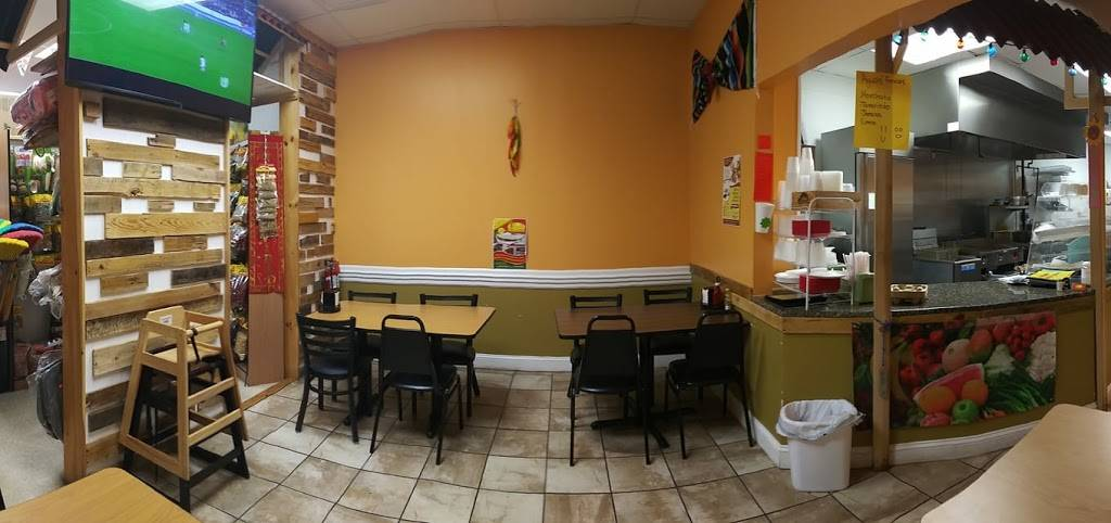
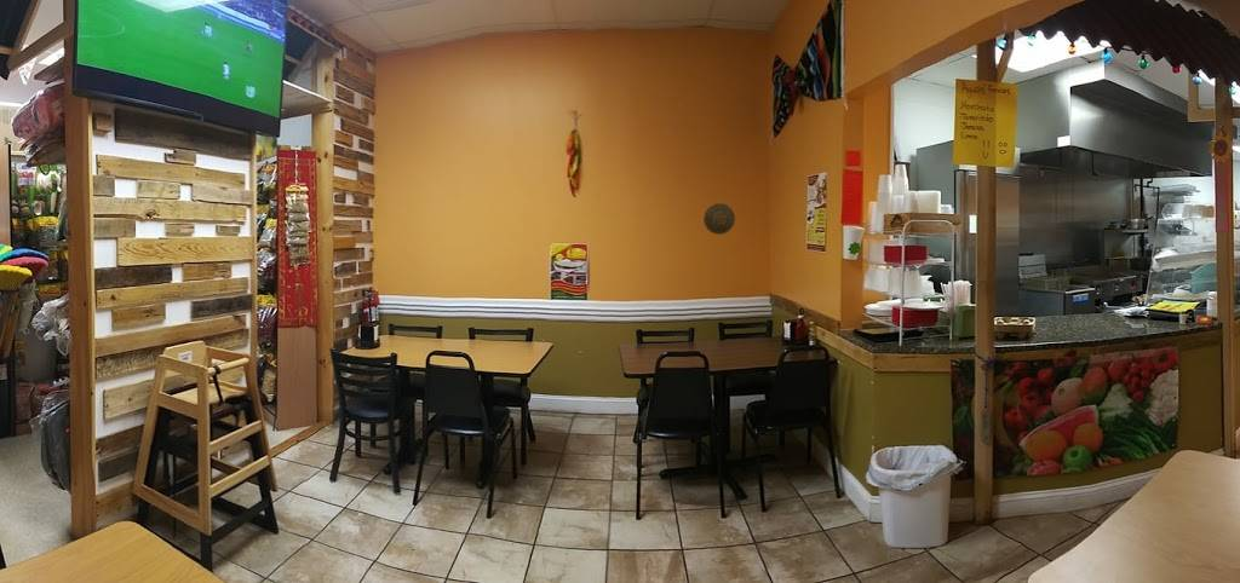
+ decorative plate (719, 218)
